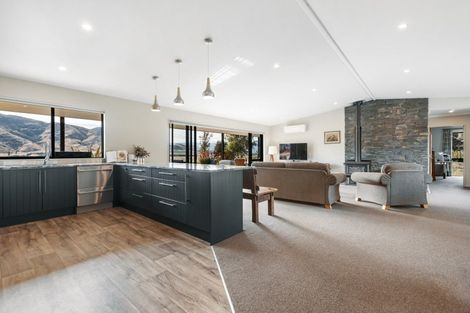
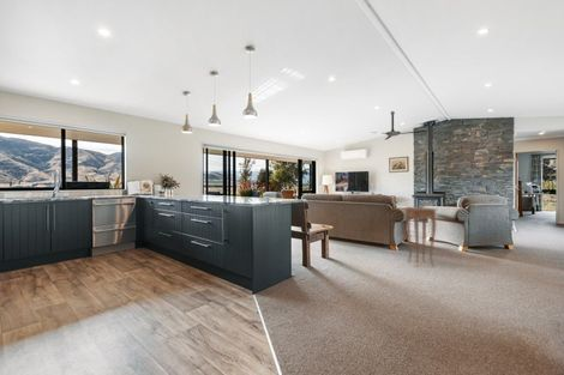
+ side table (418, 236)
+ ceiling fan (392, 123)
